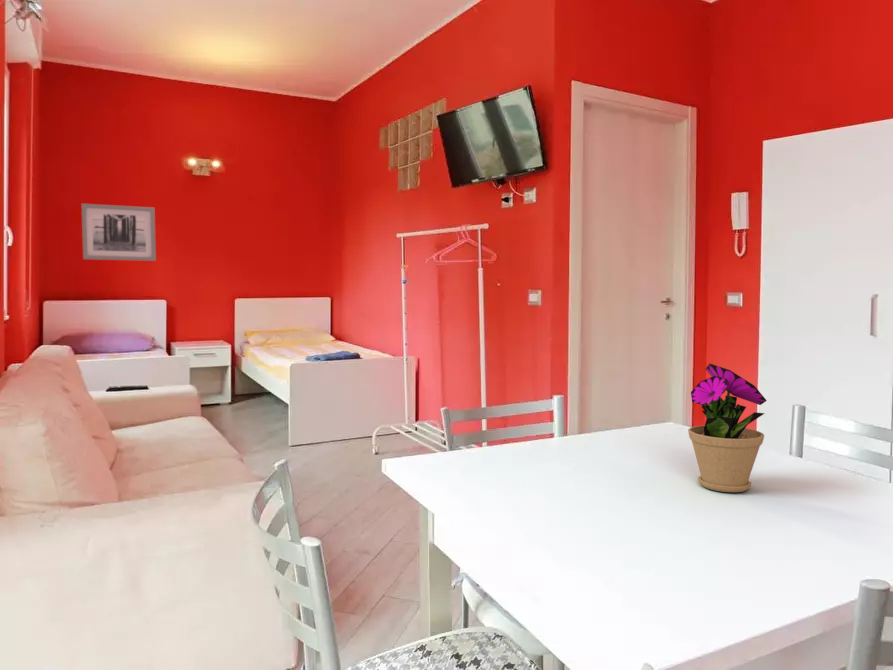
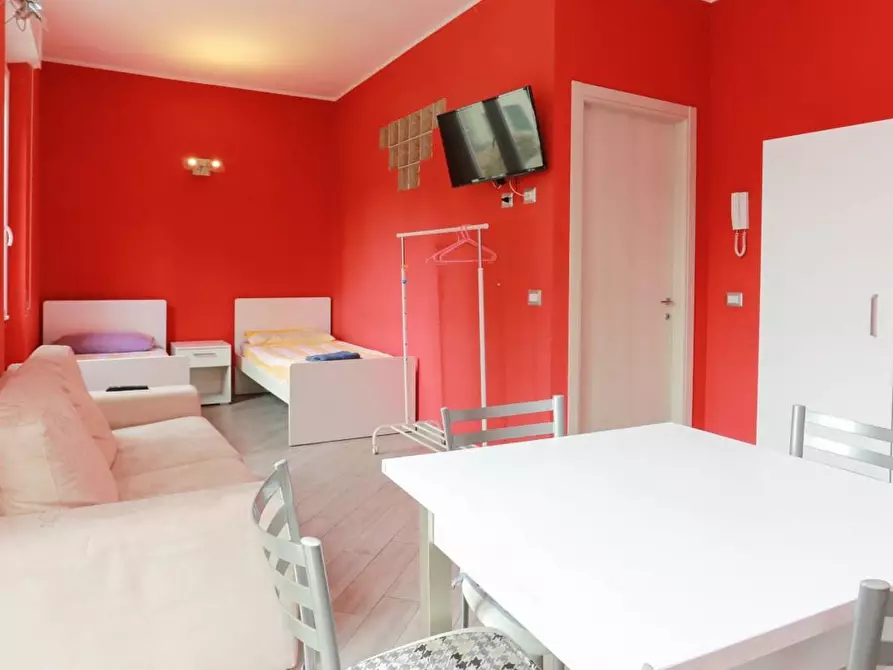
- flower pot (725, 425)
- wall art (119, 232)
